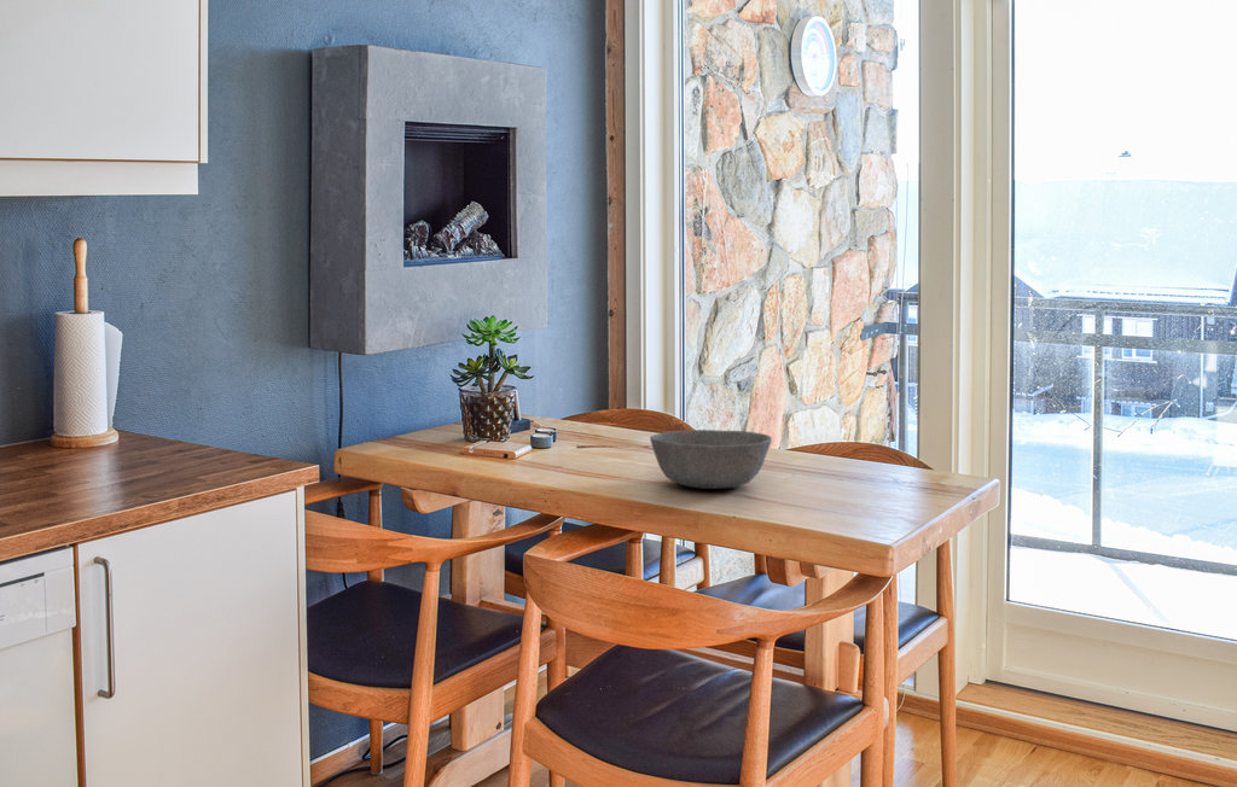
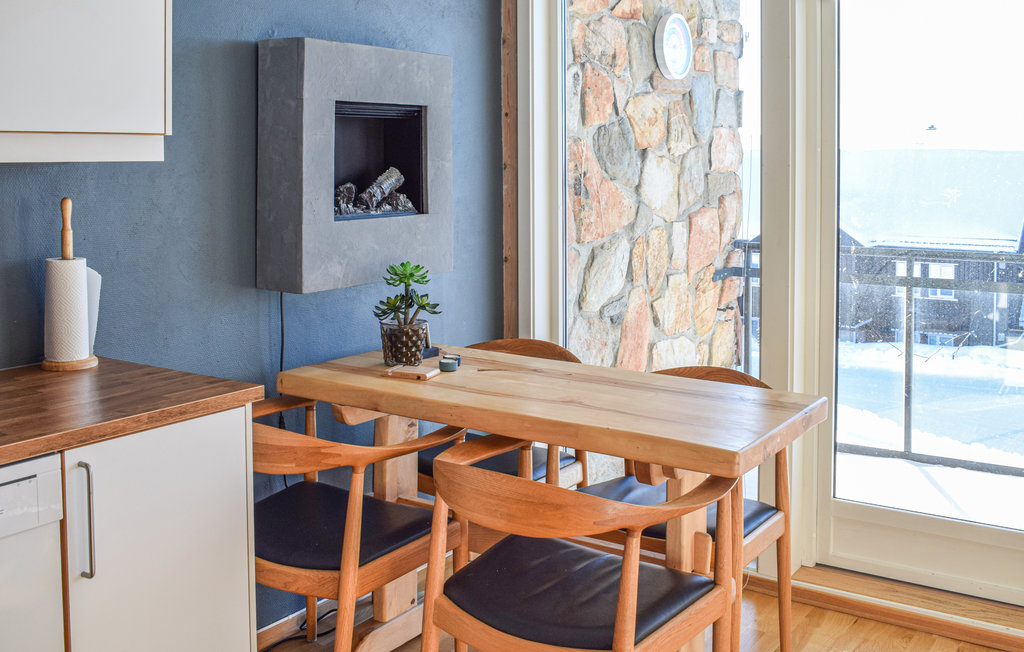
- bowl (710, 460)
